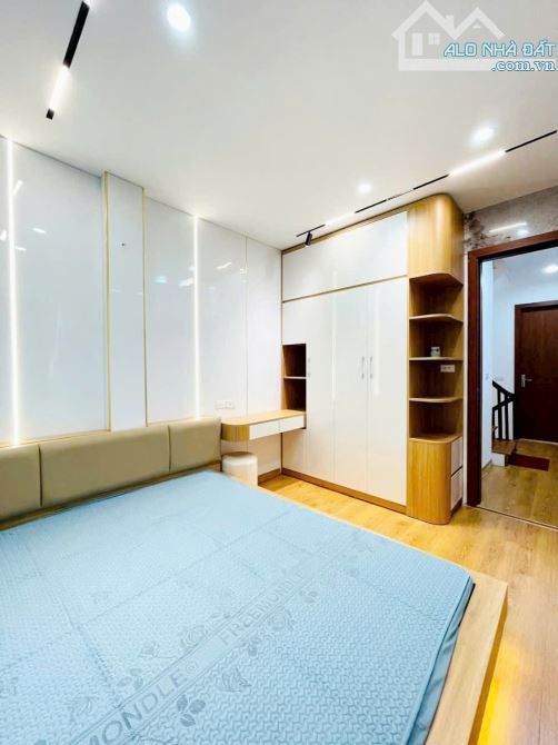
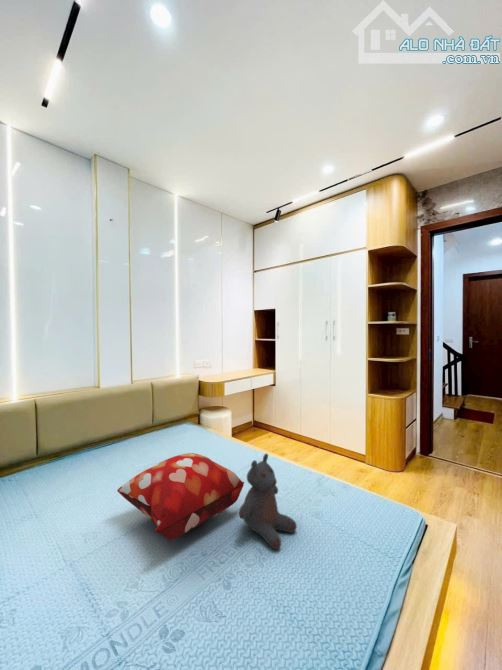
+ teddy bear (268, 495)
+ decorative pillow (183, 486)
